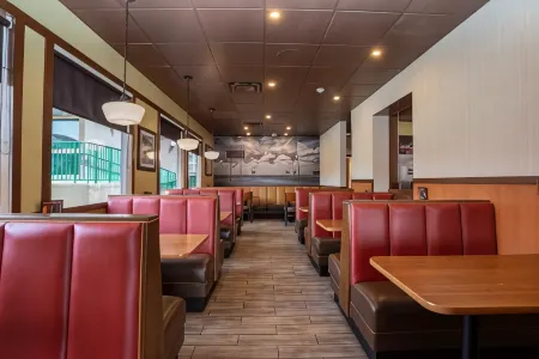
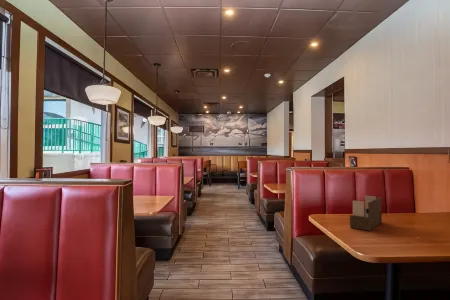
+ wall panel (366, 211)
